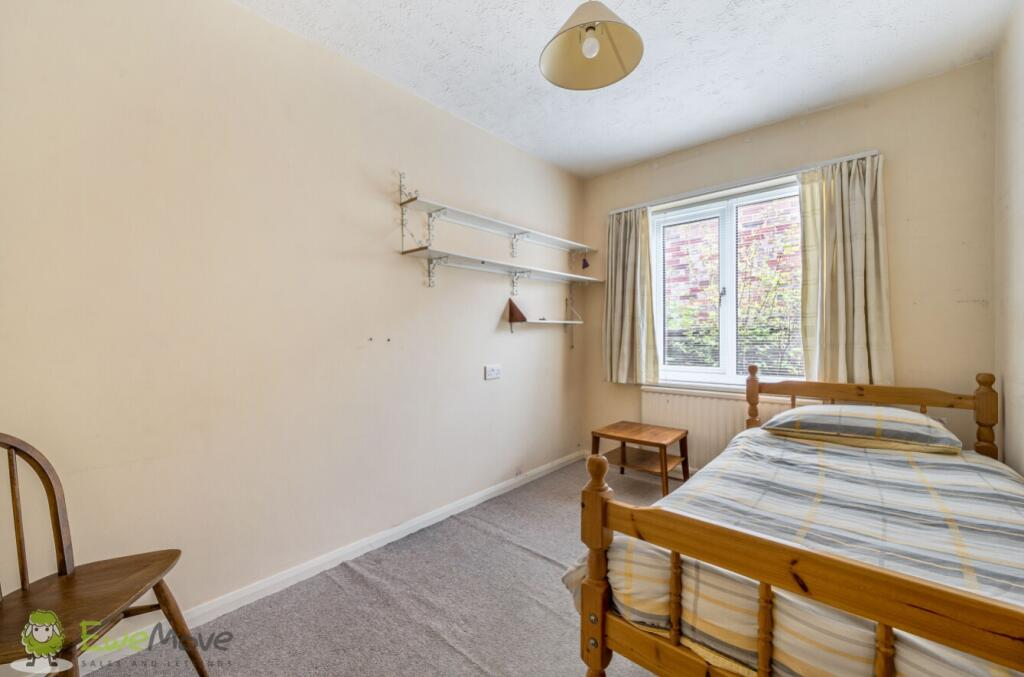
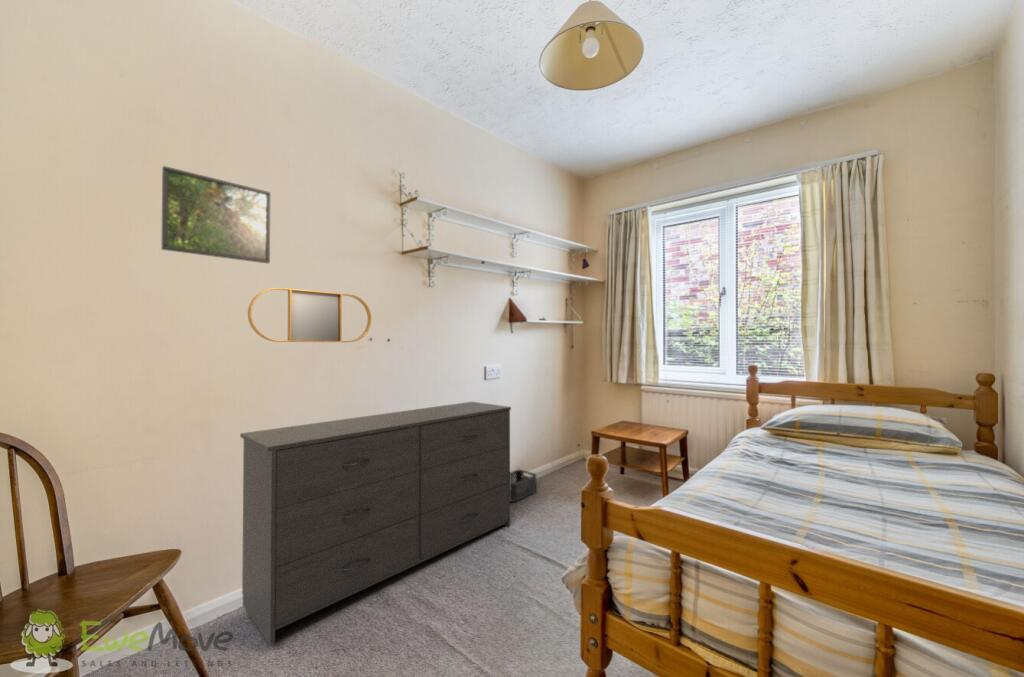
+ dresser (400, 489)
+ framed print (220, 218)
+ storage bin (516, 485)
+ home mirror (315, 316)
